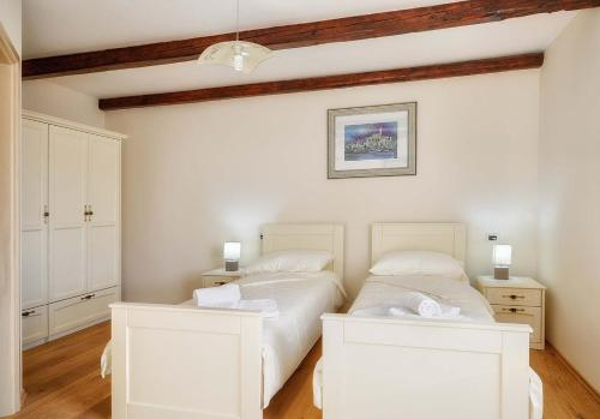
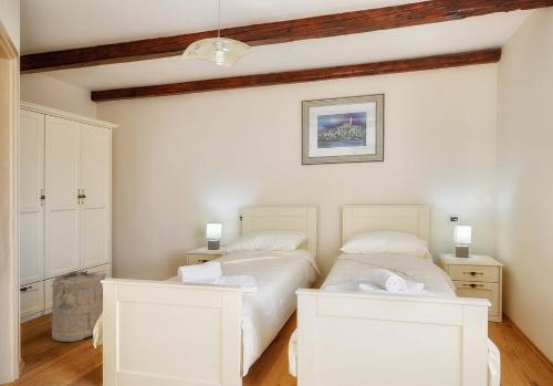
+ laundry hamper (81, 302)
